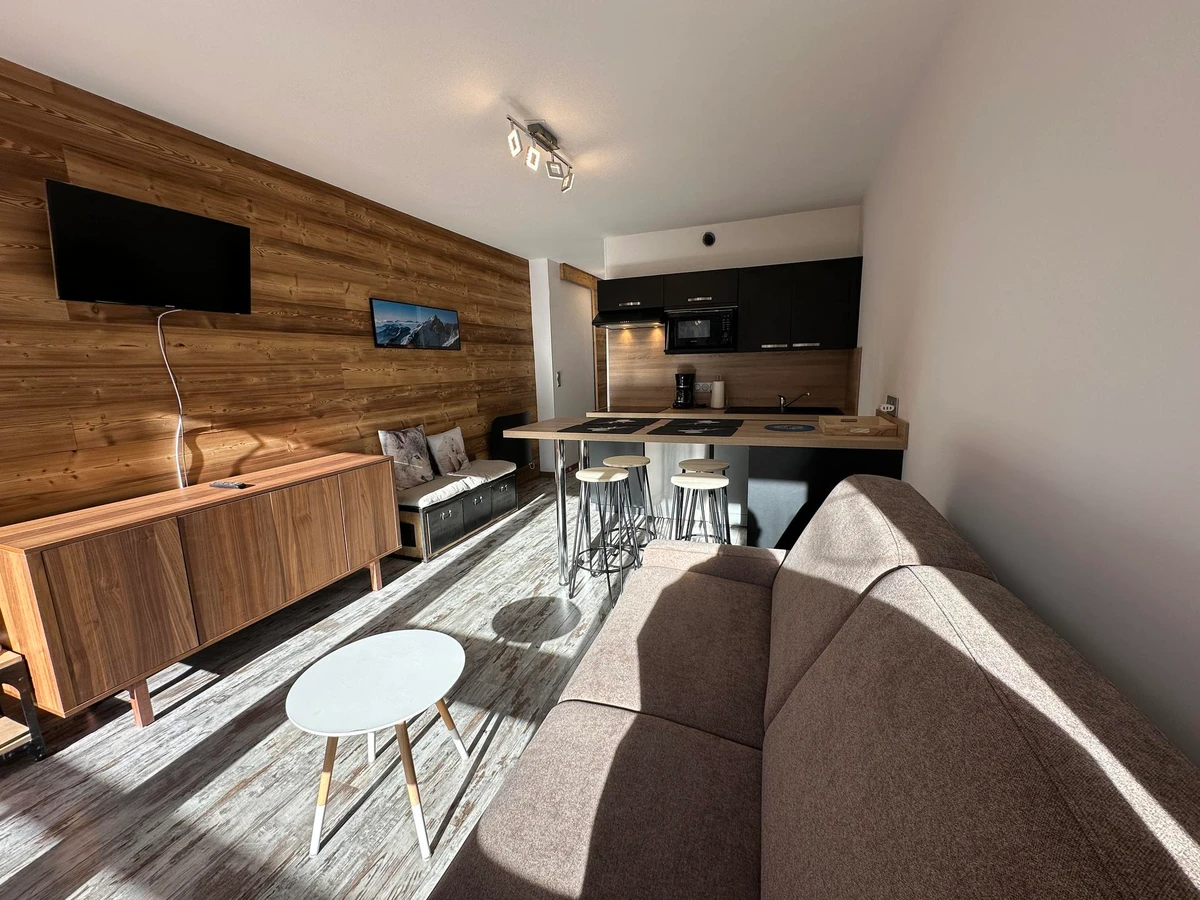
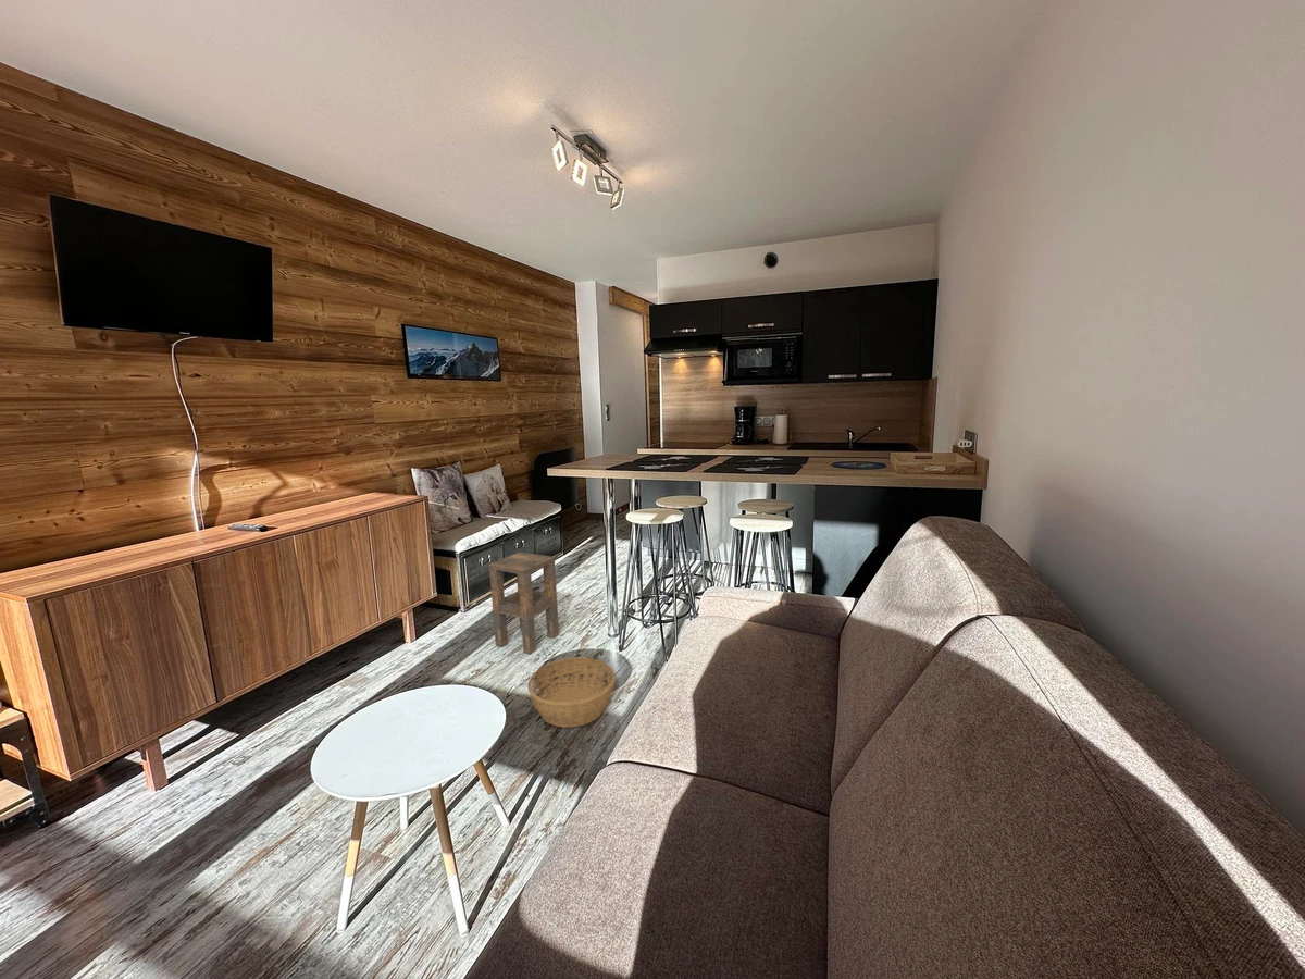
+ side table (524, 600)
+ basket (572, 692)
